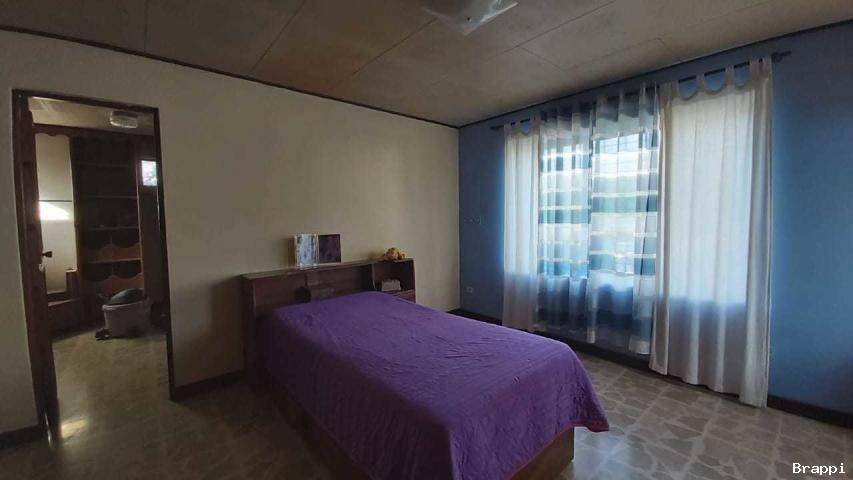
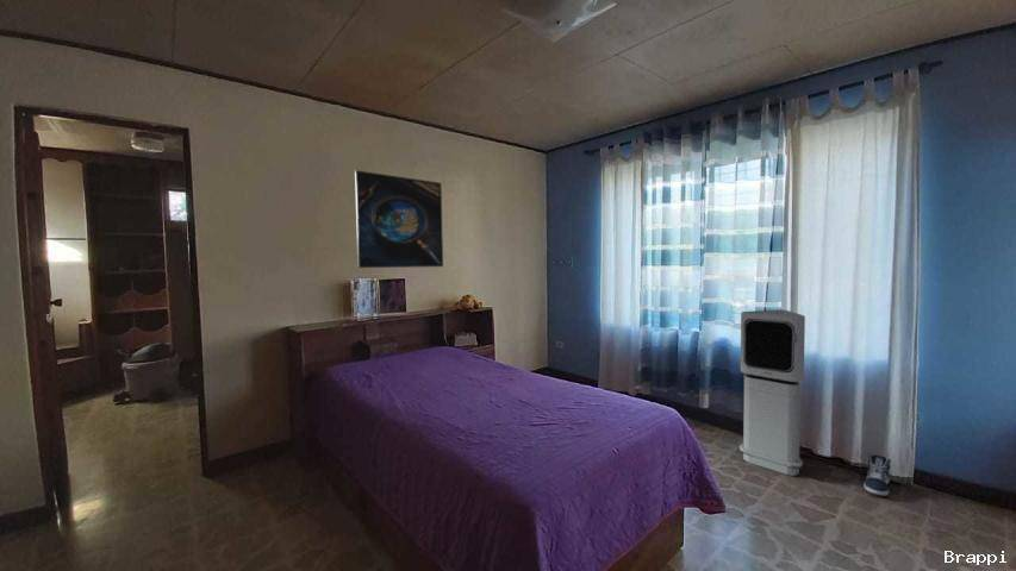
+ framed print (401, 222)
+ sneaker (877, 472)
+ air purifier (775, 387)
